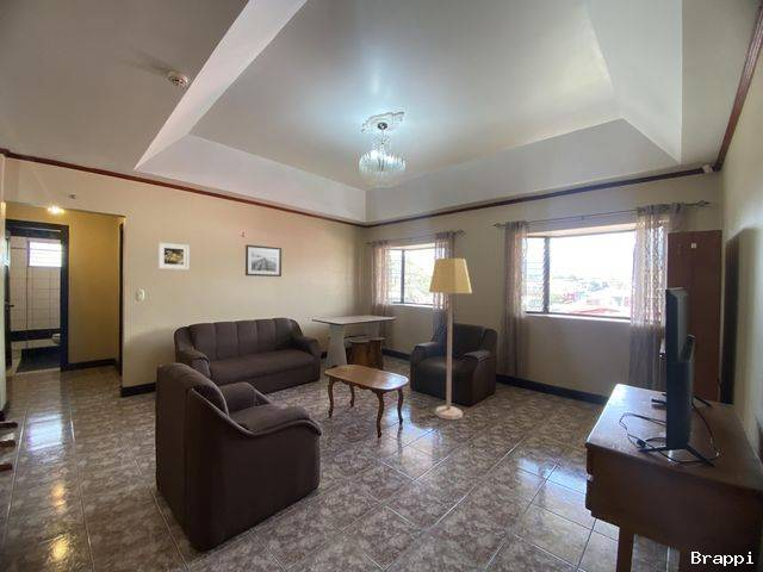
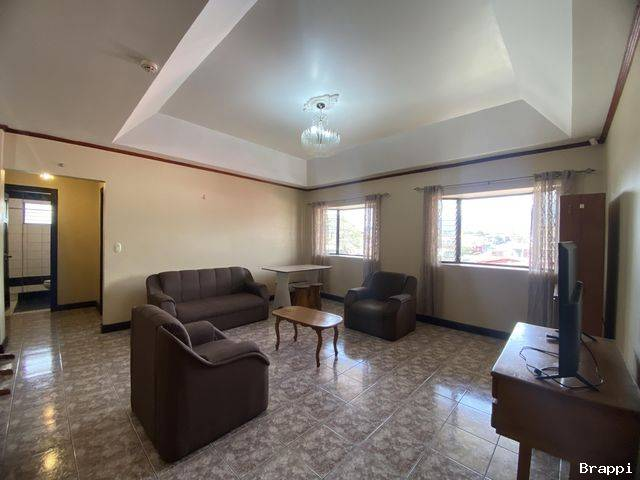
- lamp (449, 336)
- wall art (263, 261)
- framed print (173, 256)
